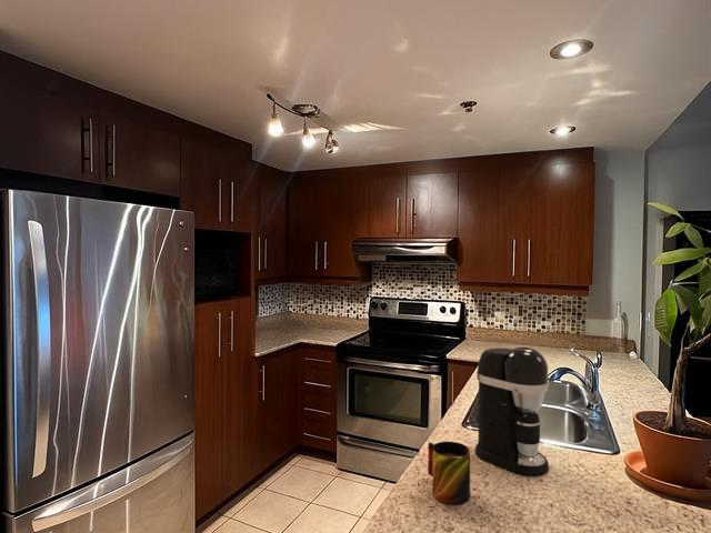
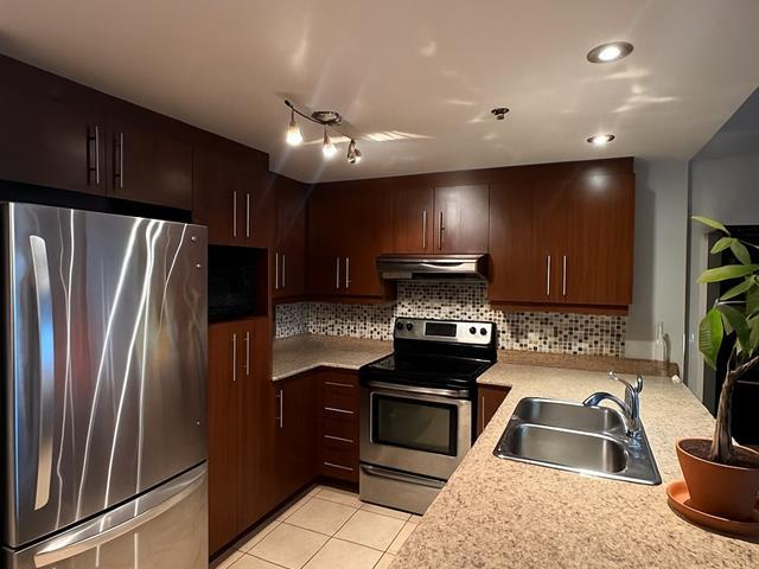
- coffee maker (510, 402)
- mug (443, 469)
